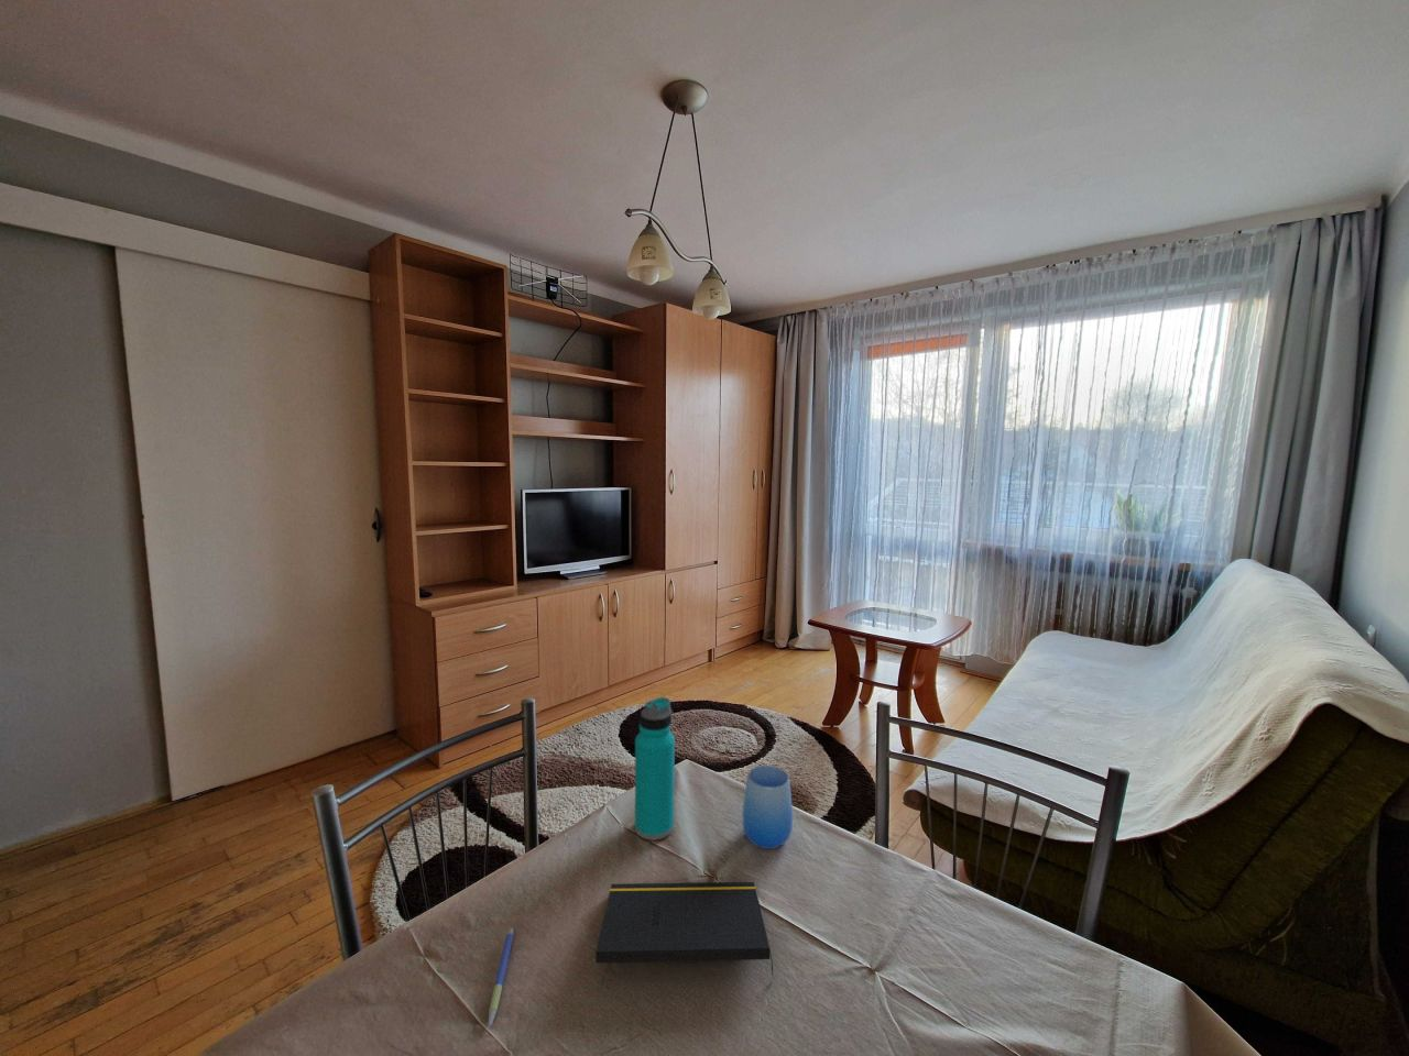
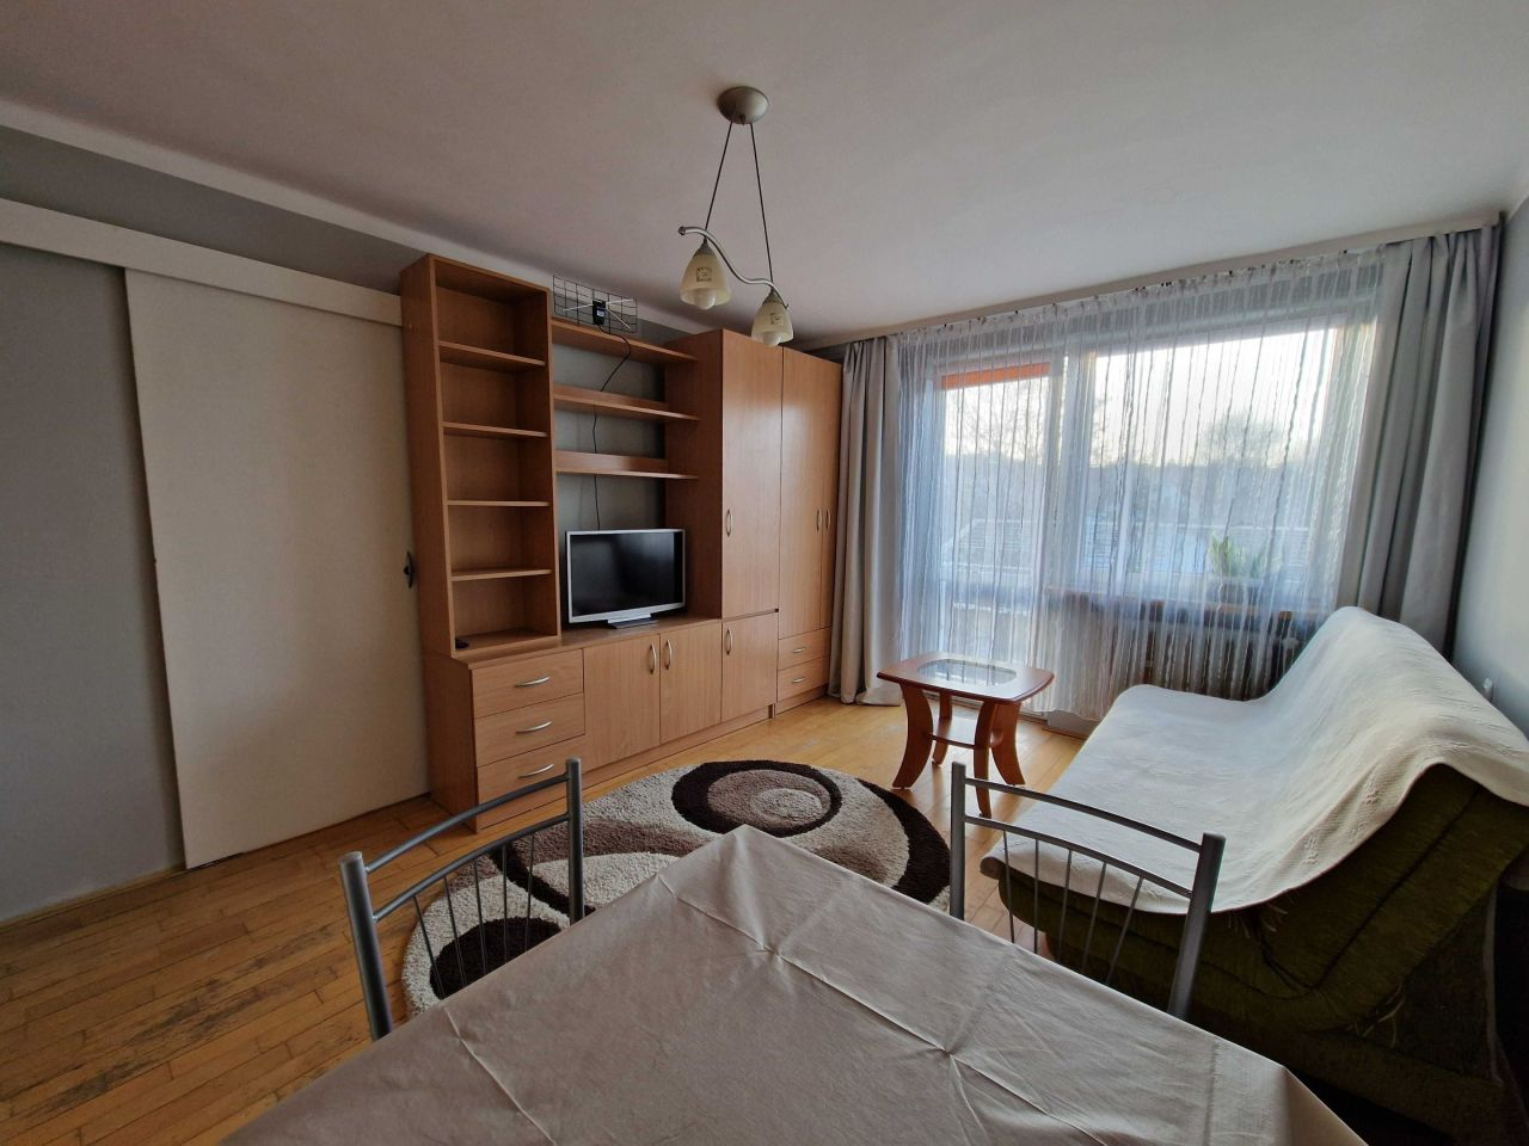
- water bottle (653, 765)
- cup (768, 806)
- pen (500, 975)
- notepad (682, 917)
